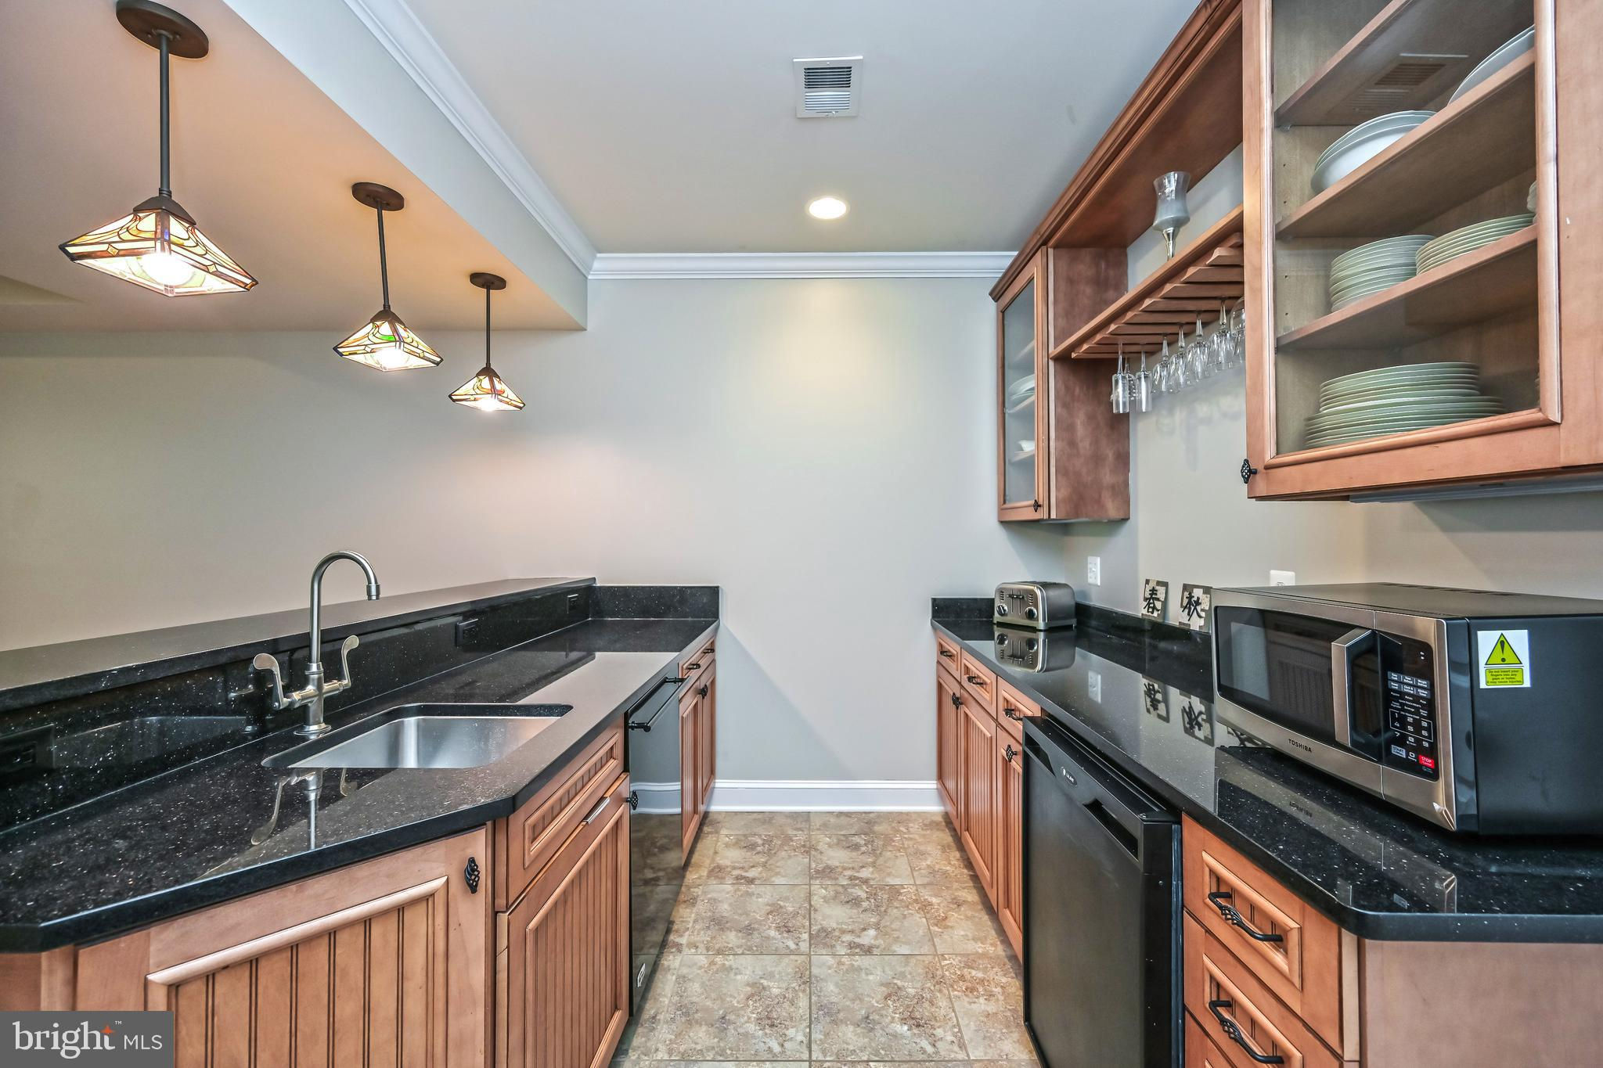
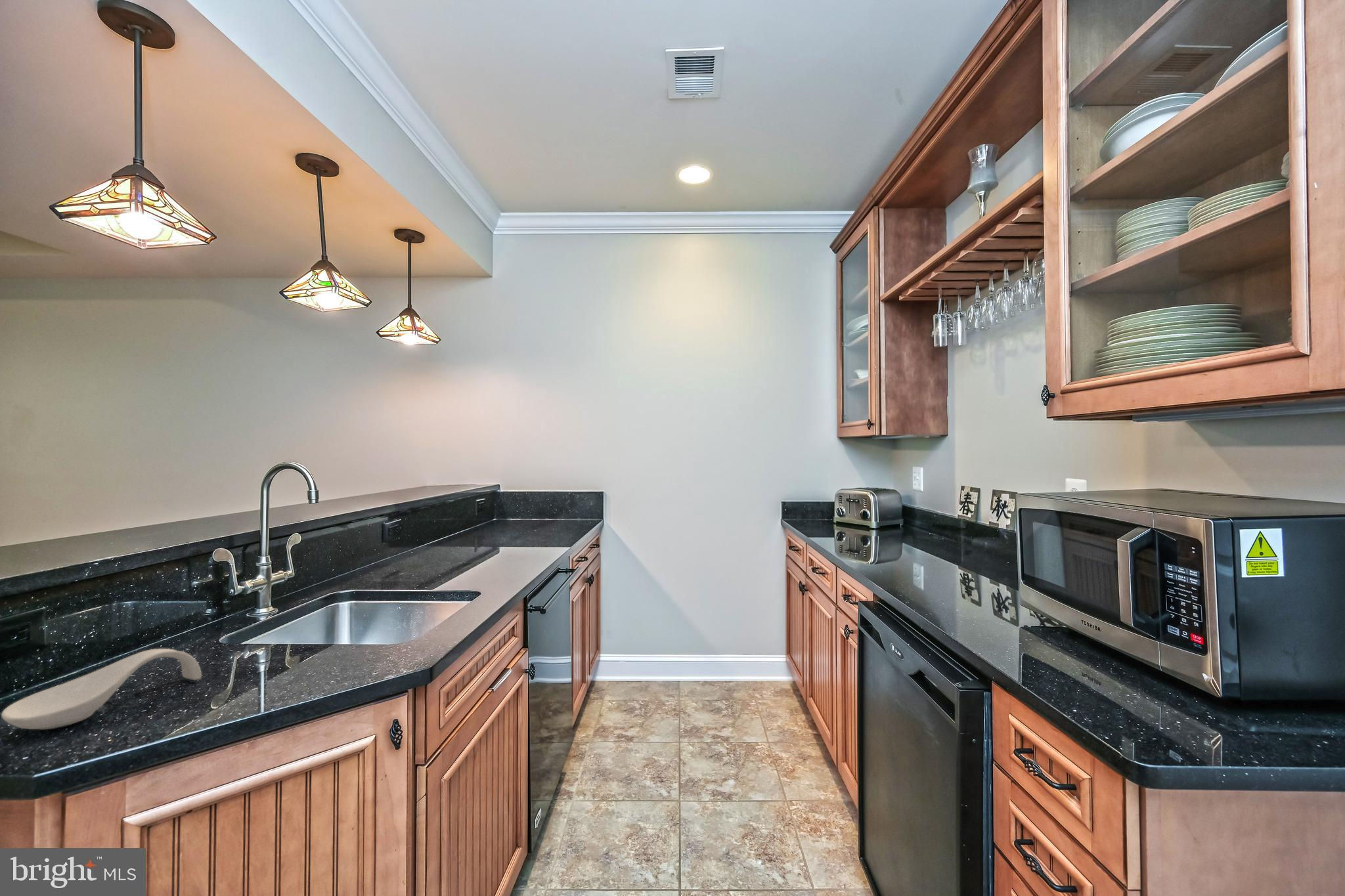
+ spoon rest (110, 683)
